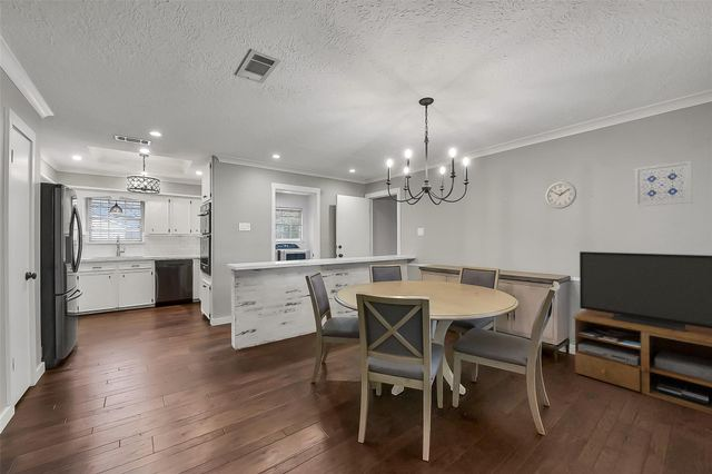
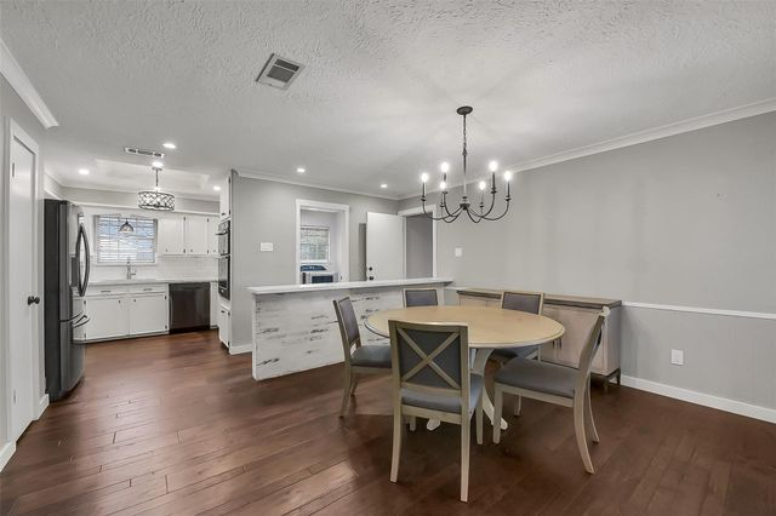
- wall clock (560, 195)
- wall art (662, 185)
- tv stand (647, 318)
